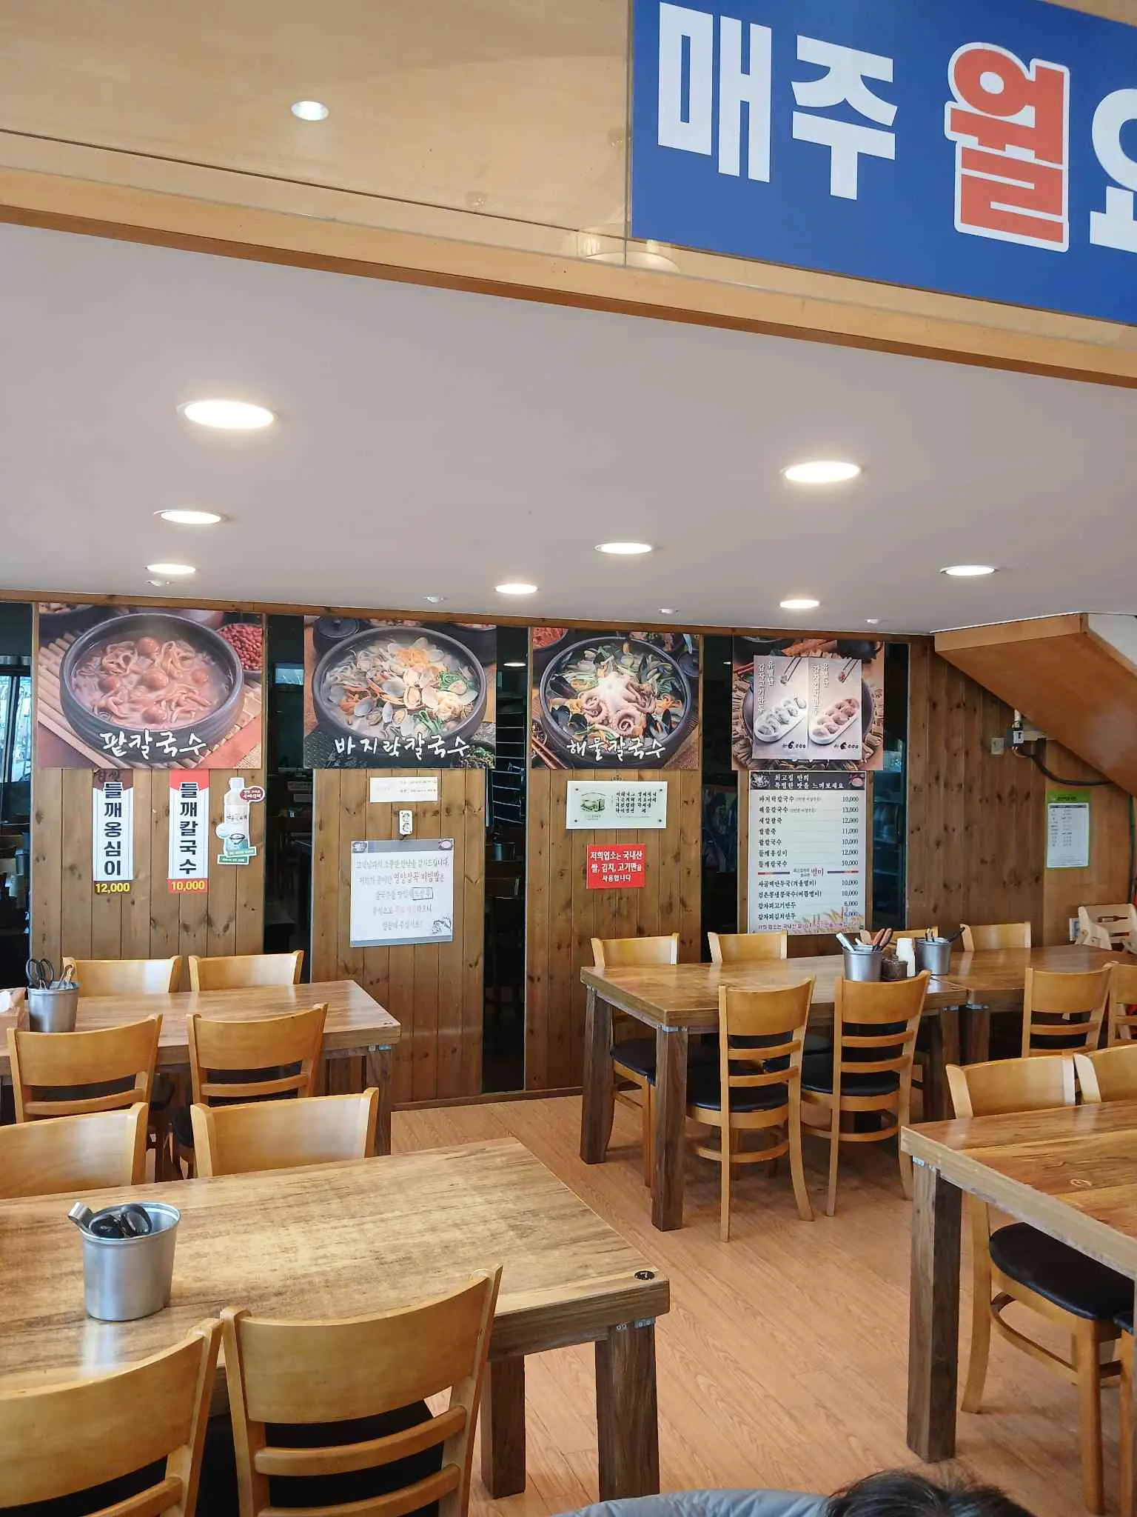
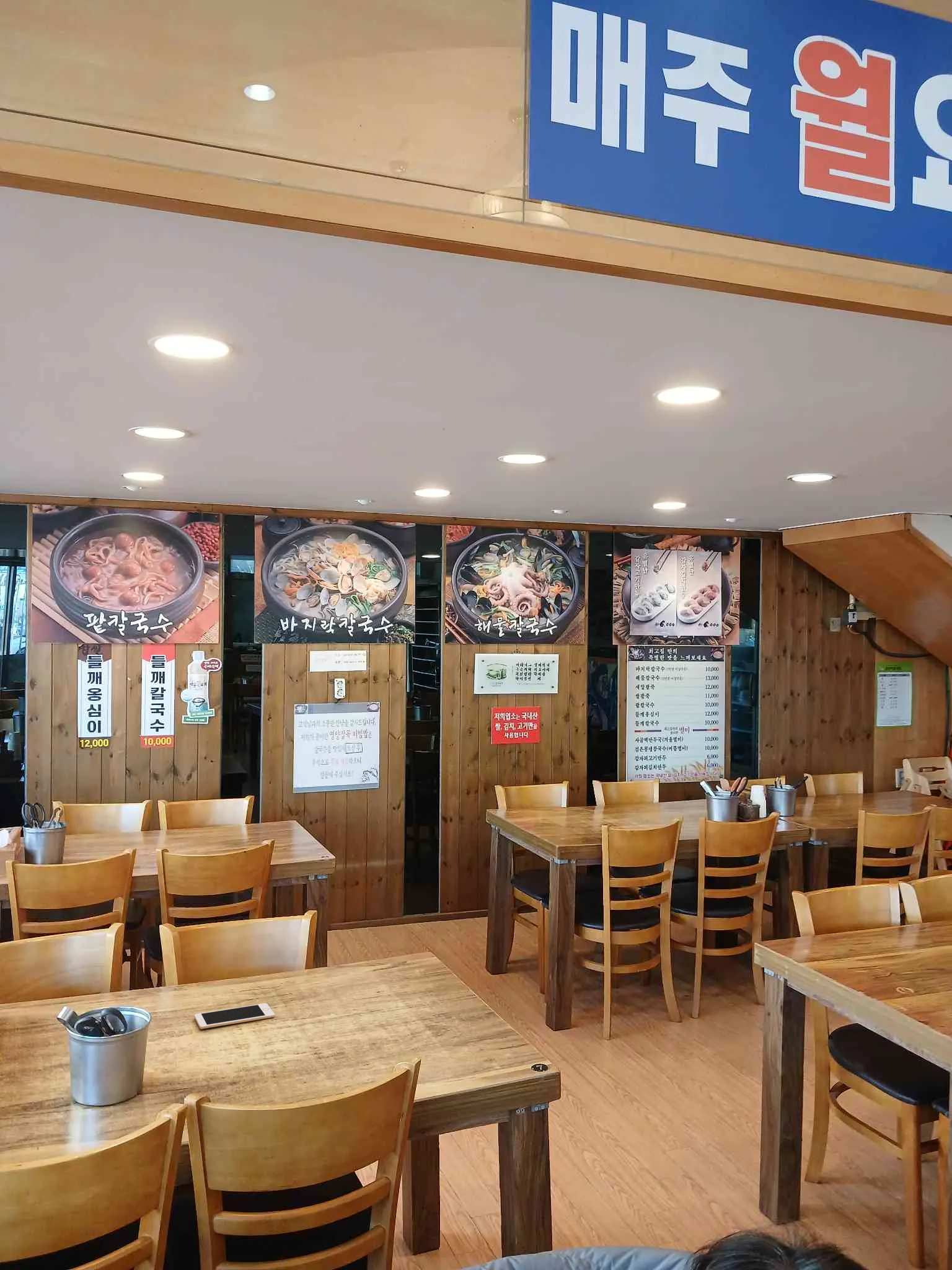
+ cell phone (234, 1016)
